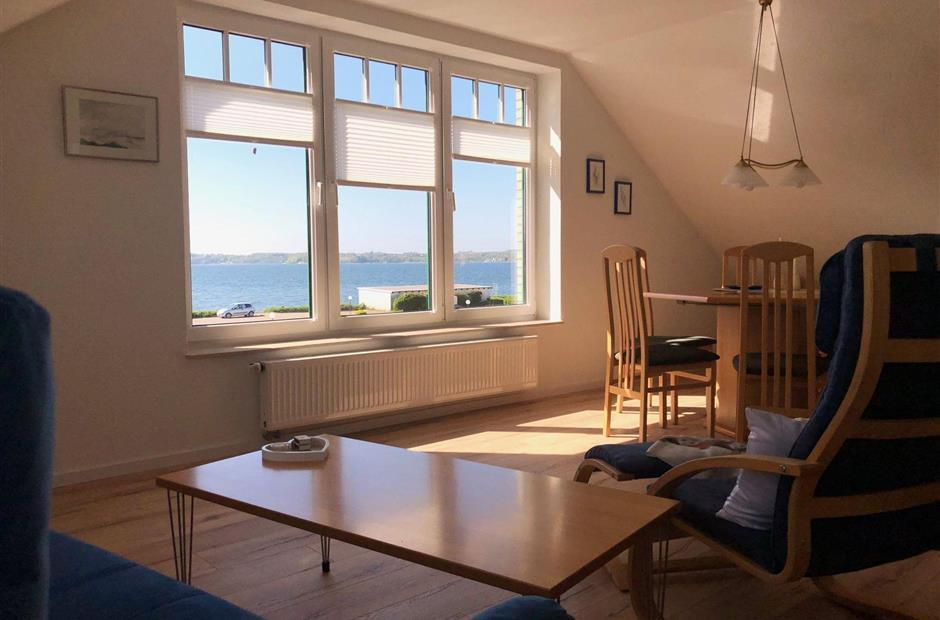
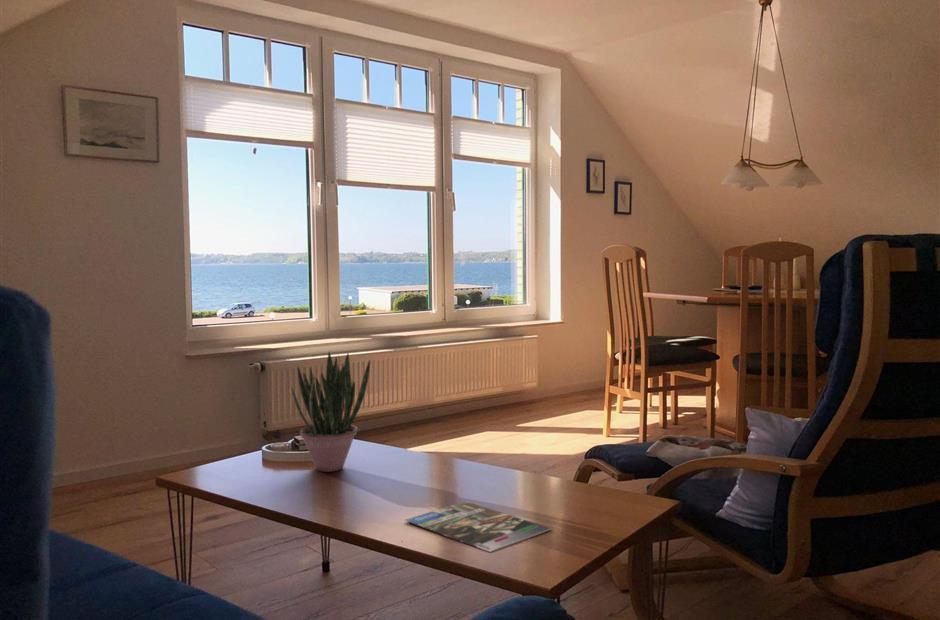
+ magazine (476, 524)
+ potted plant (331, 409)
